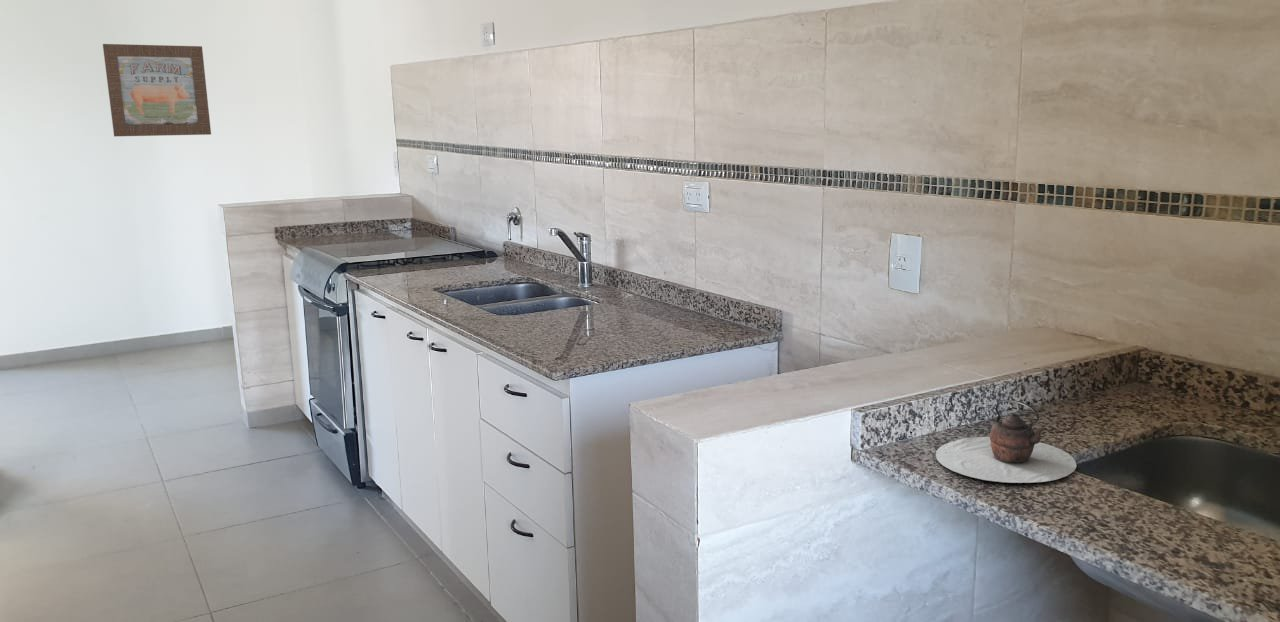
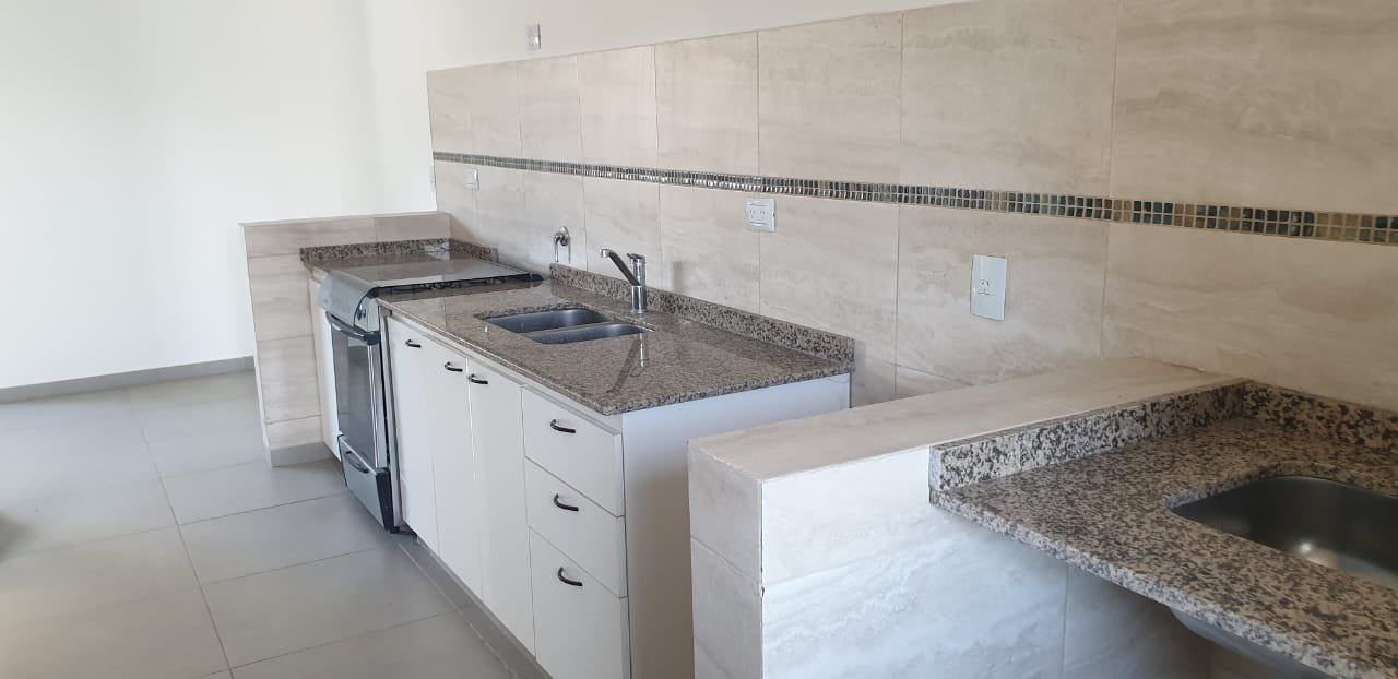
- wall art (158, 90)
- teapot (1006, 430)
